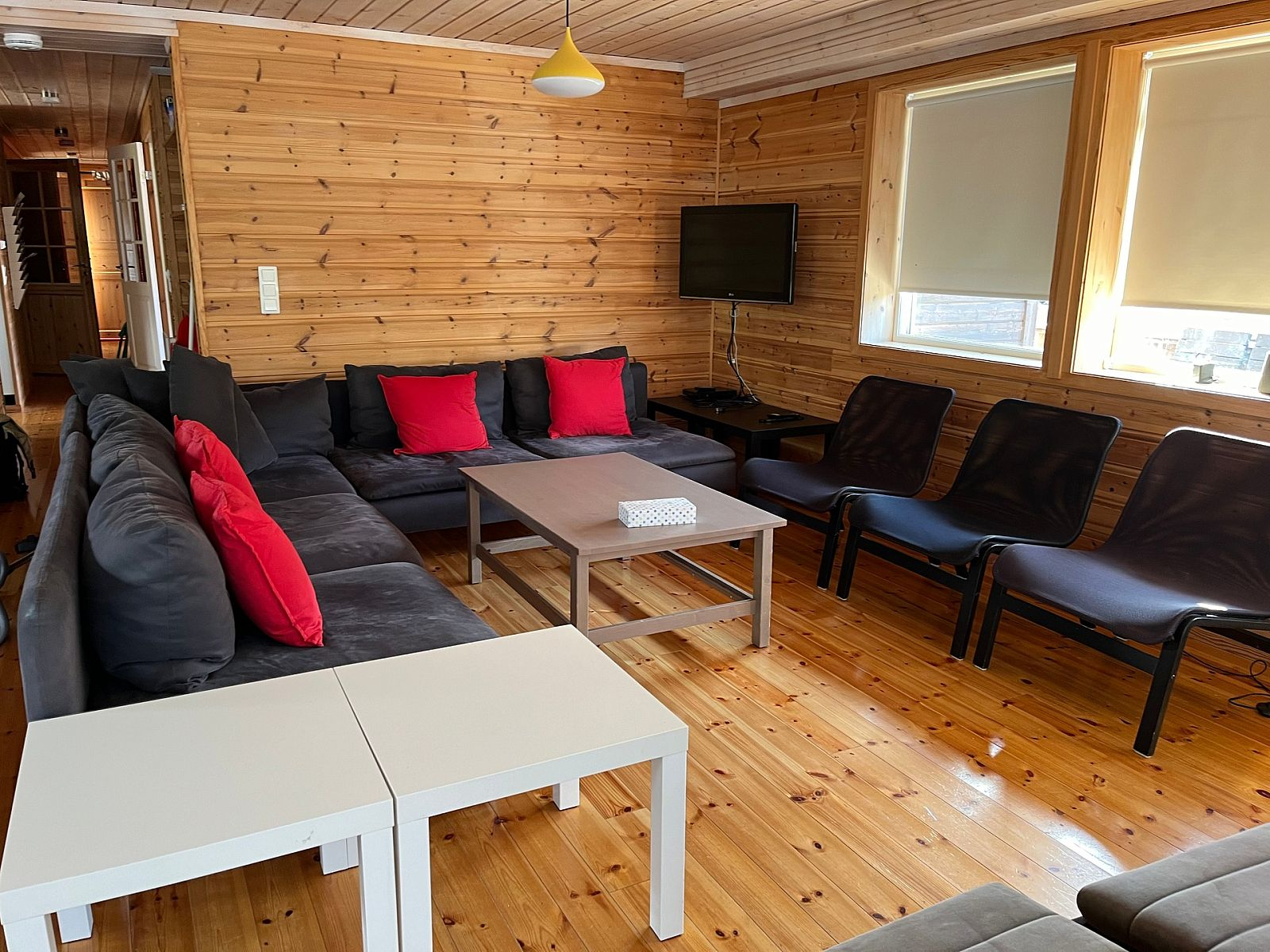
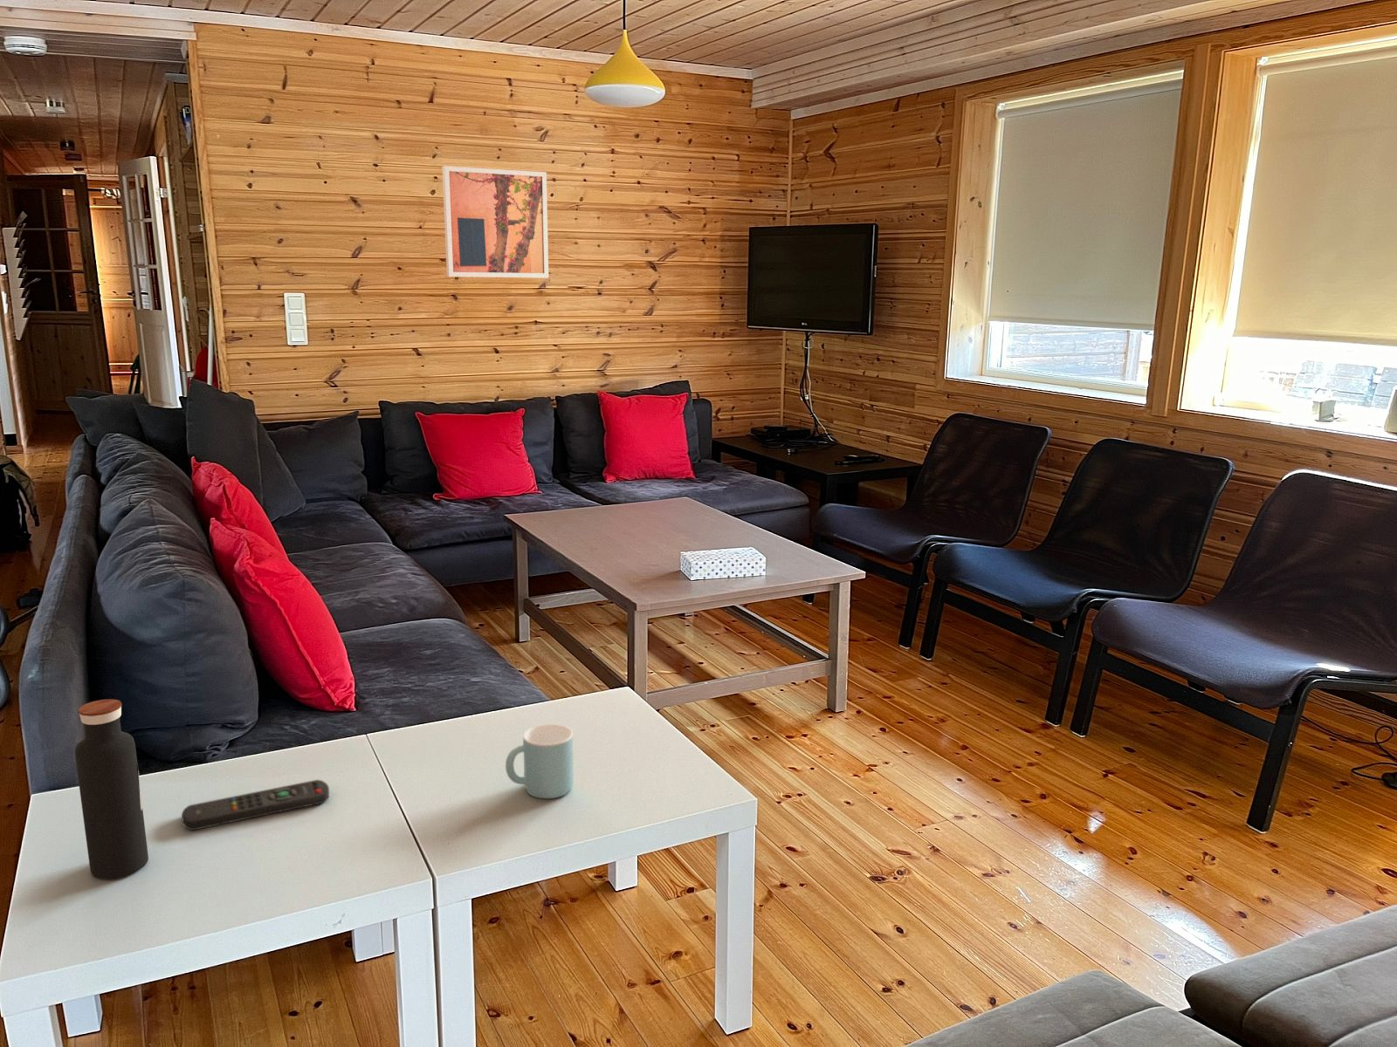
+ mug (539, 762)
+ remote control (256, 803)
+ wall art (497, 223)
+ water bottle (110, 787)
